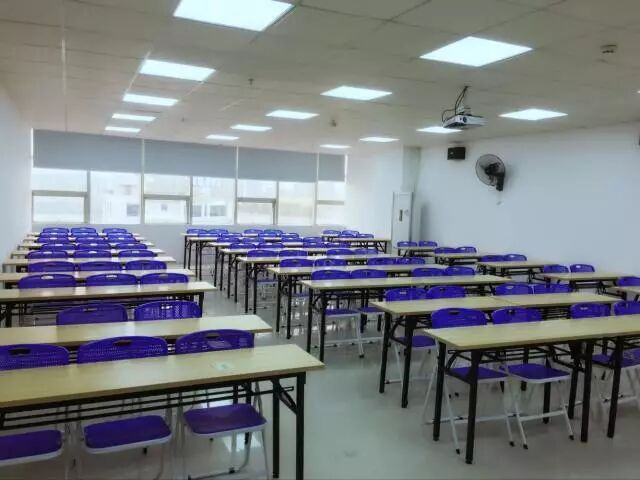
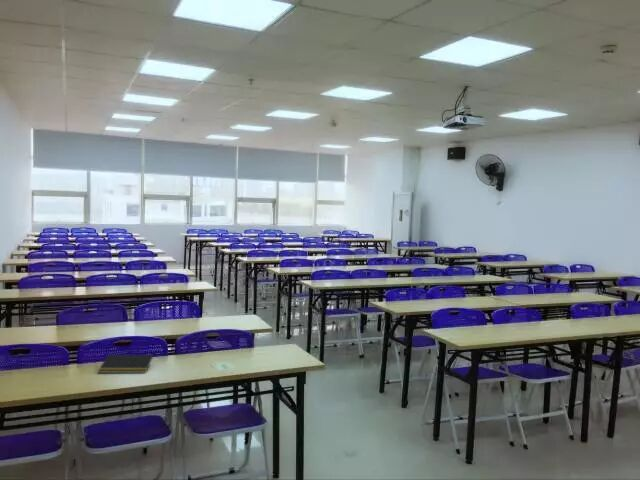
+ notepad (126, 363)
